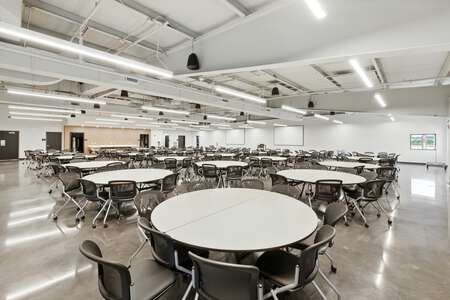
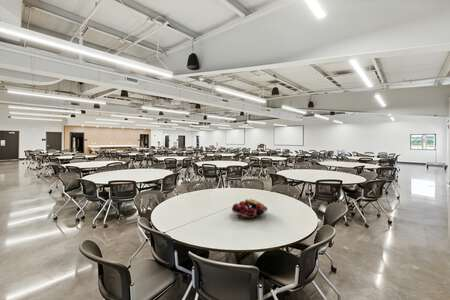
+ fruit basket (249, 207)
